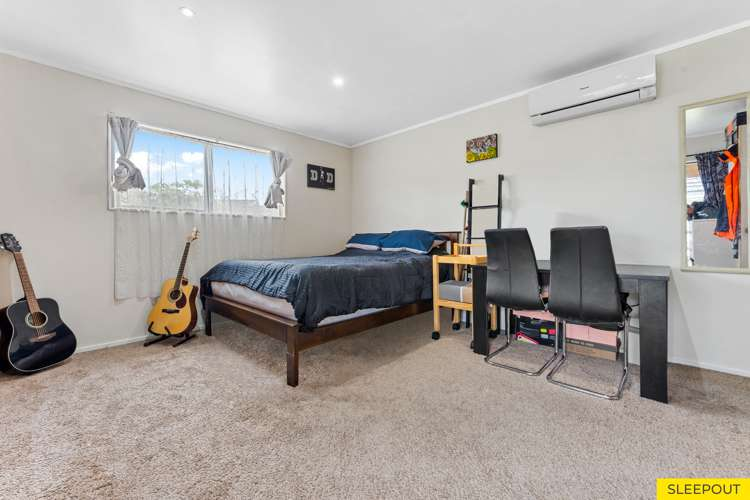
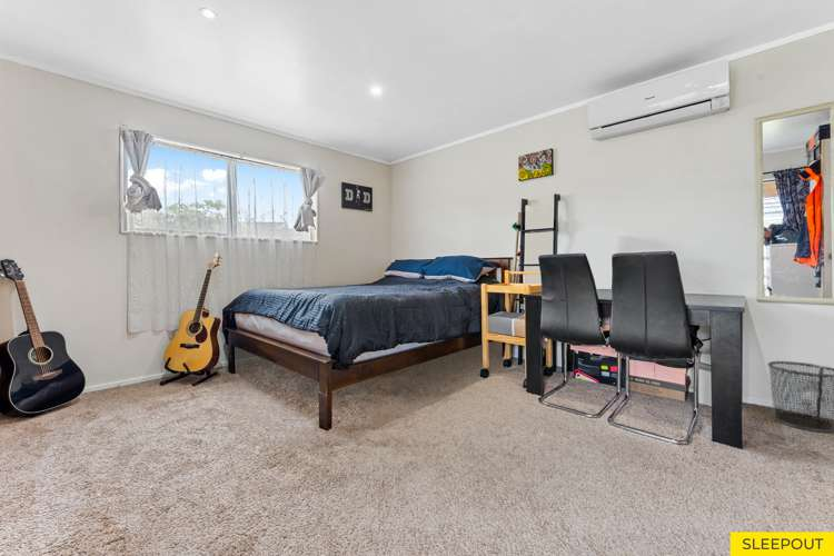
+ waste bin (803, 394)
